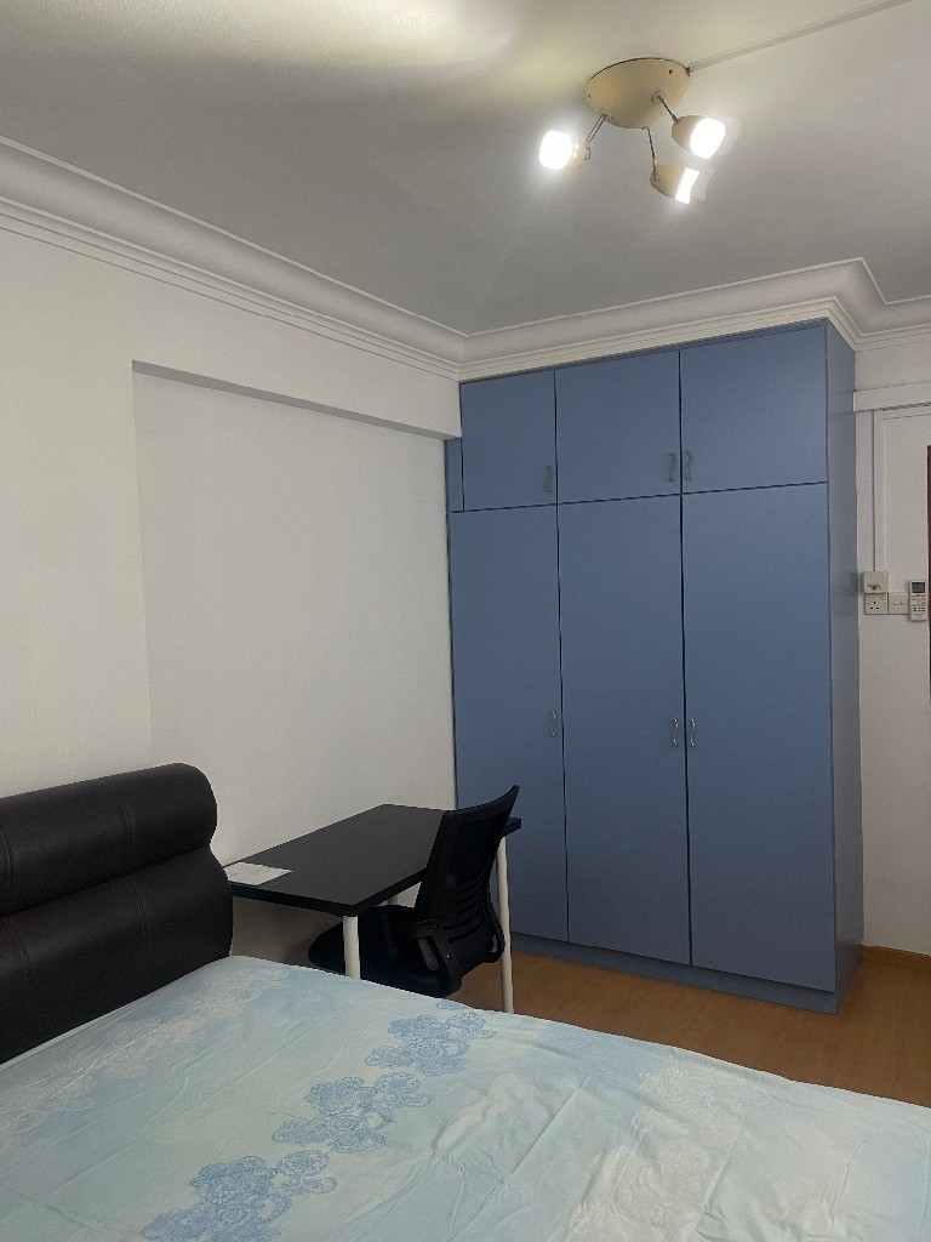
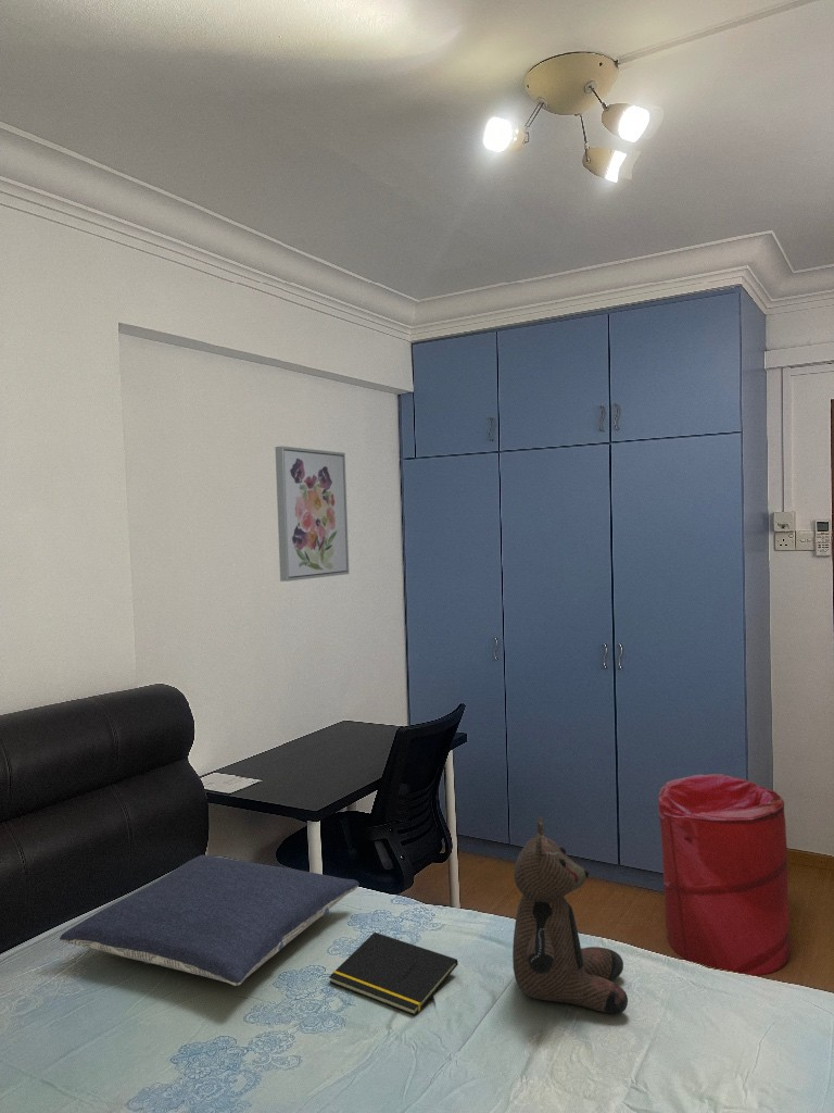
+ teddy bear (567, 910)
+ pillow (217, 910)
+ wall art (314, 513)
+ notepad (393, 971)
+ laundry hamper (722, 867)
